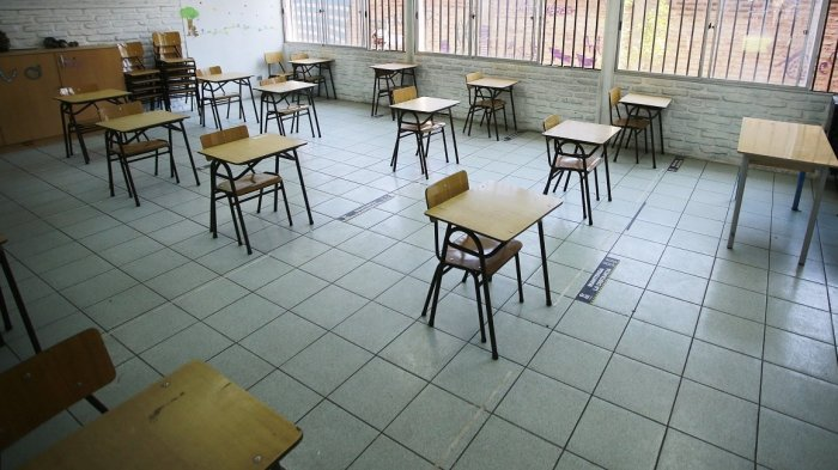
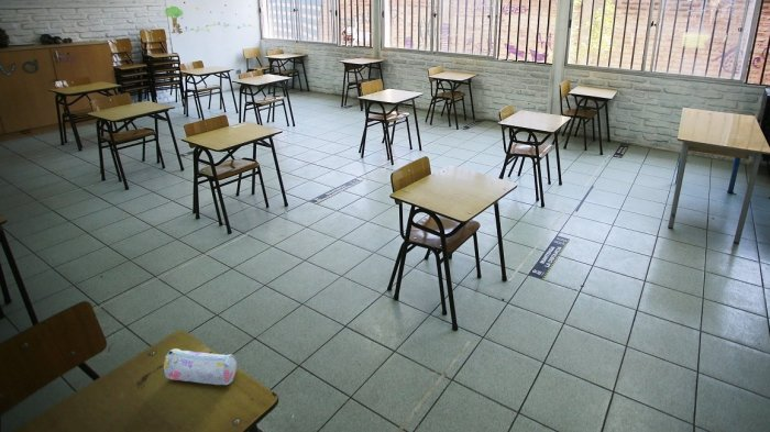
+ pencil case (200, 365)
